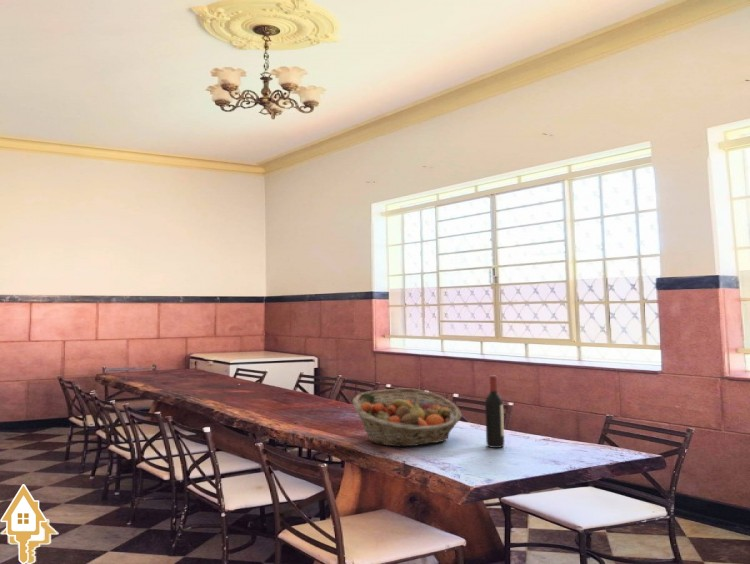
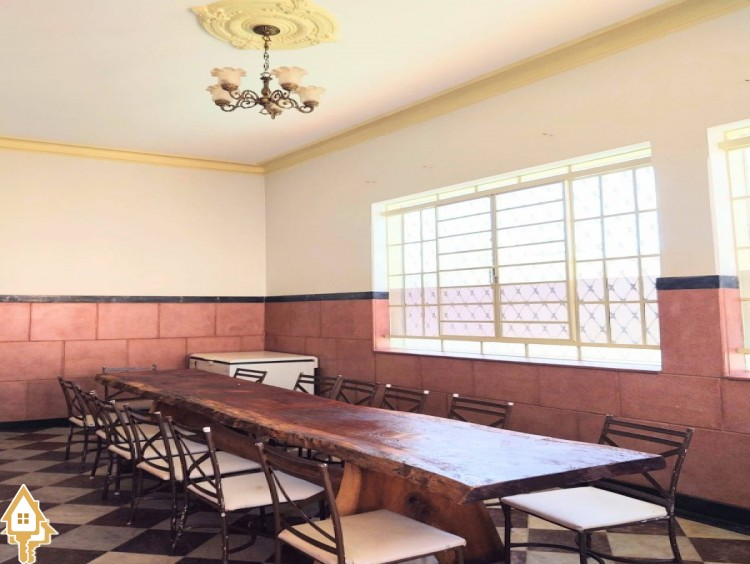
- wine bottle (494, 410)
- fruit basket (406, 415)
